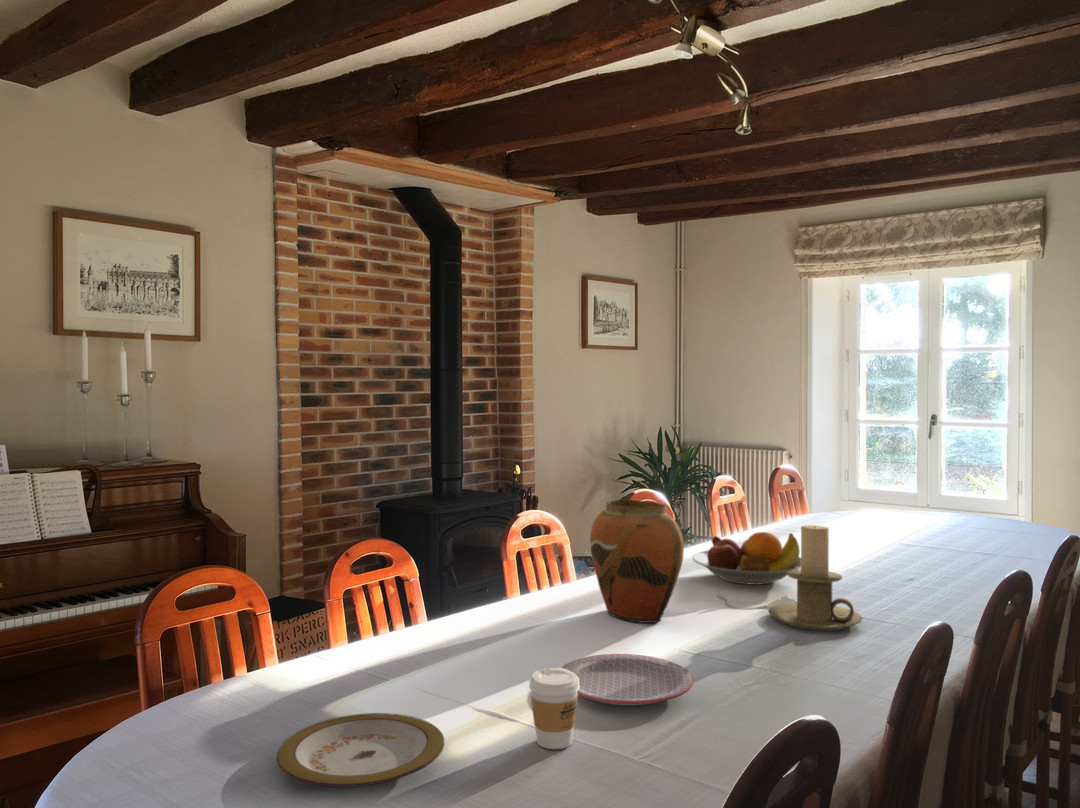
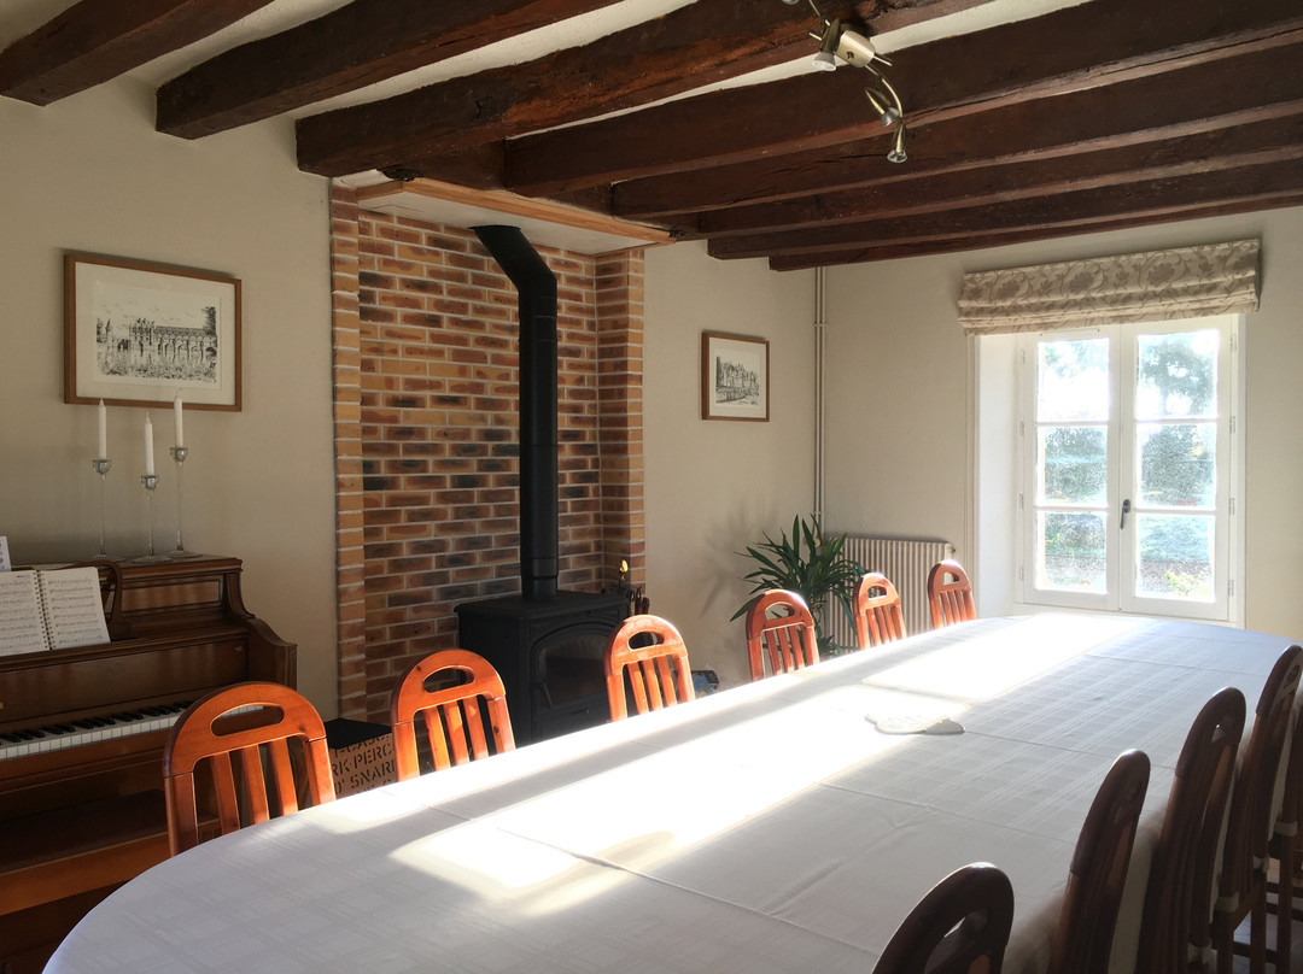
- fruit bowl (748, 554)
- candle holder (814, 573)
- vase (635, 559)
- plate (362, 751)
- plate (624, 681)
- coffee cup (554, 707)
